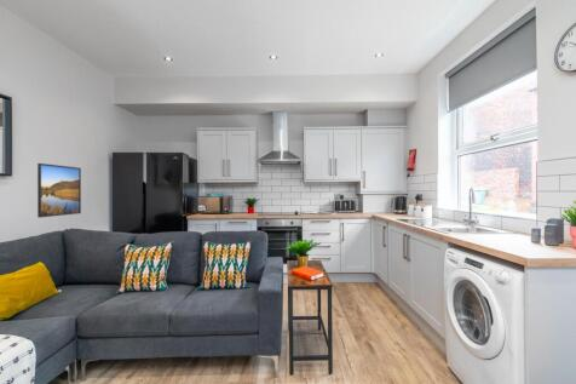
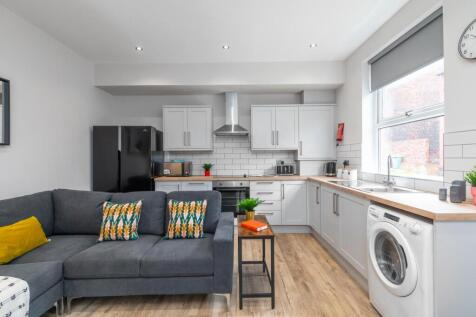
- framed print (61, 190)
